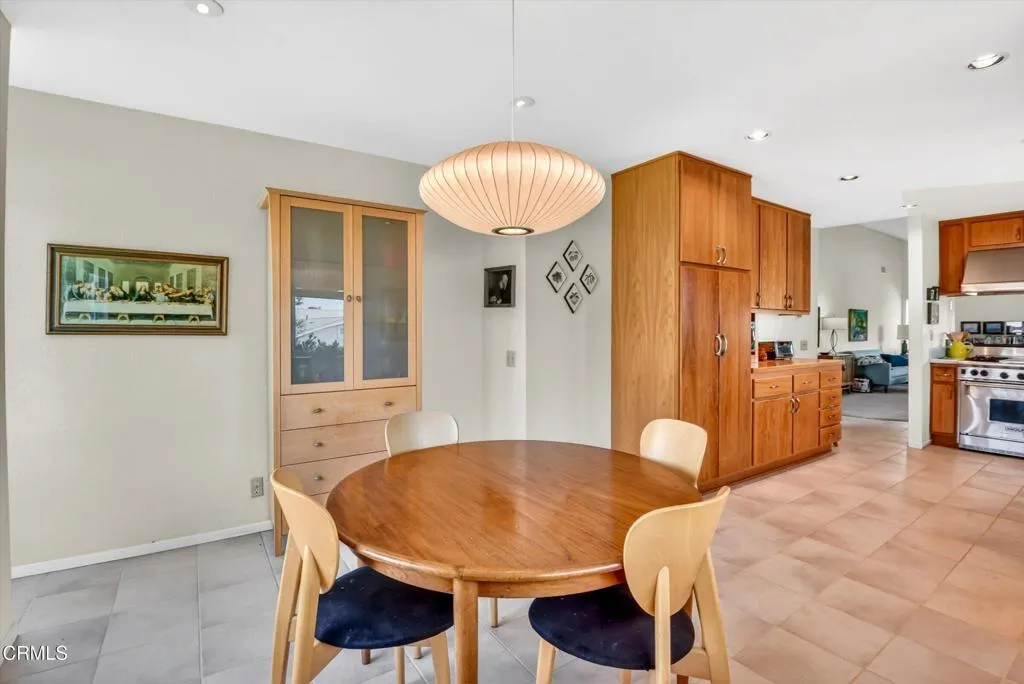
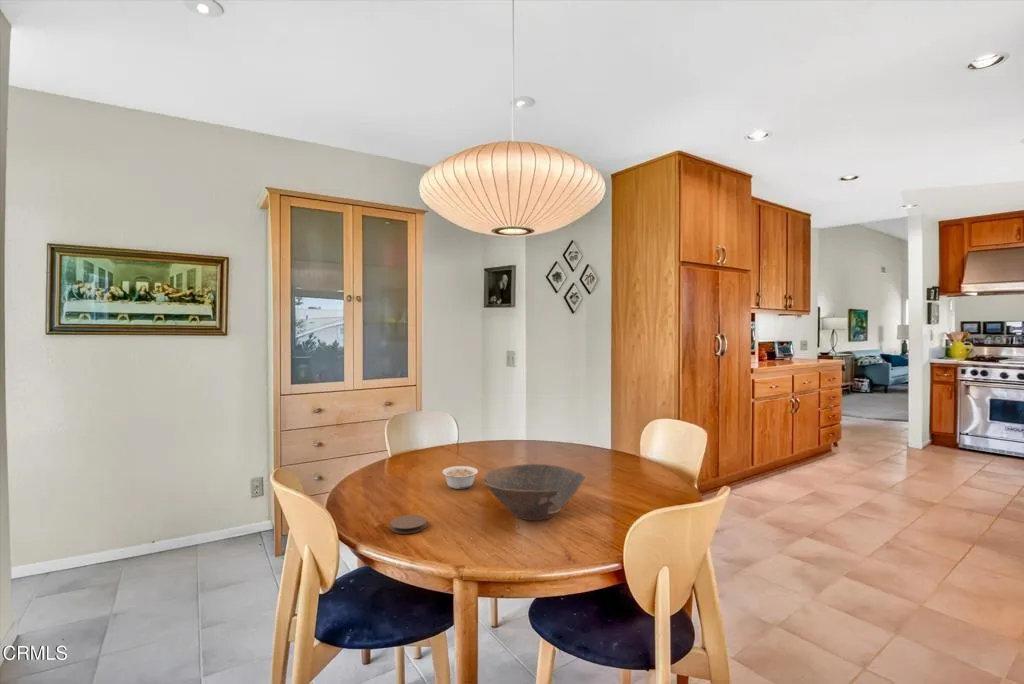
+ bowl (533, 493)
+ coaster (408, 523)
+ legume (460, 477)
